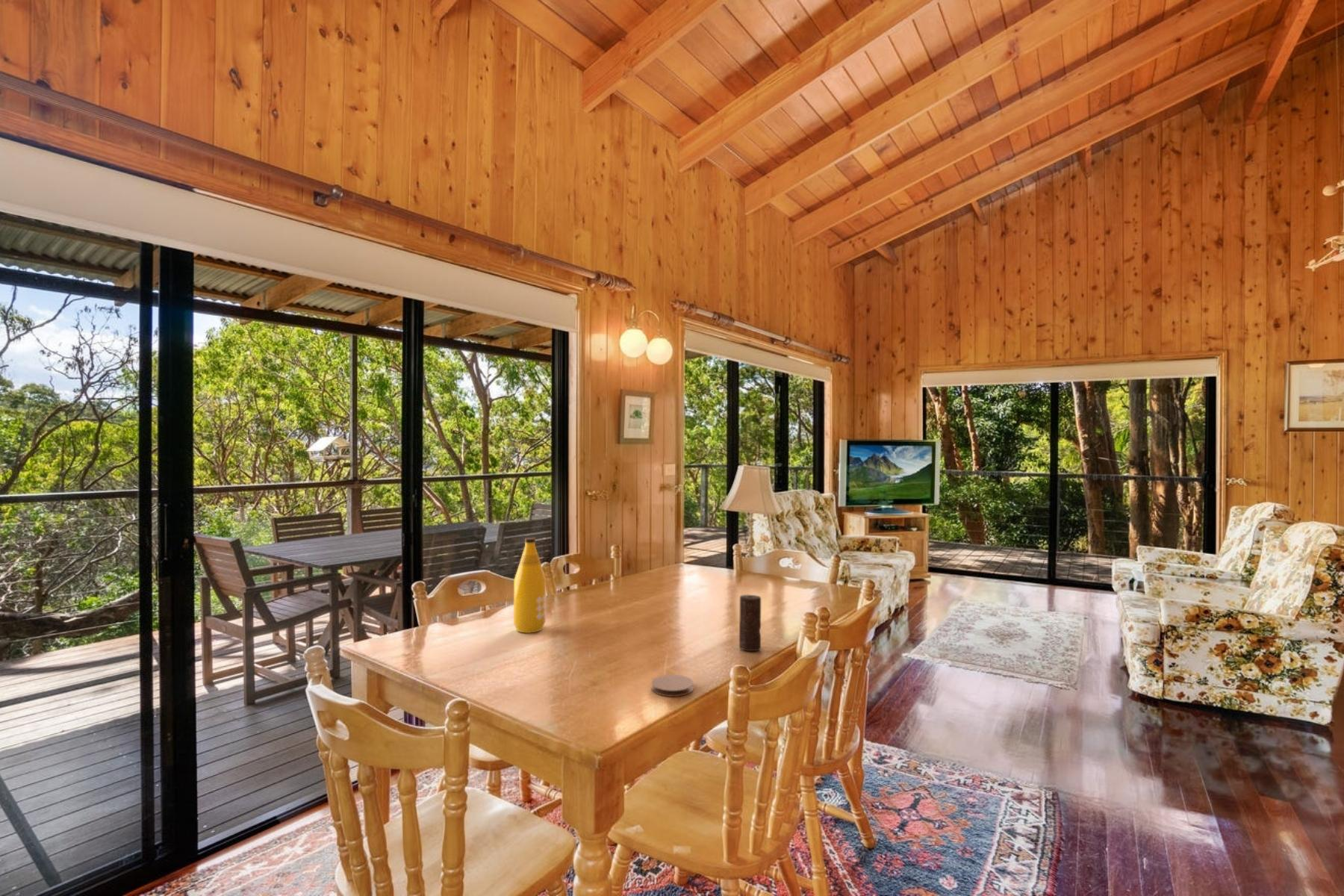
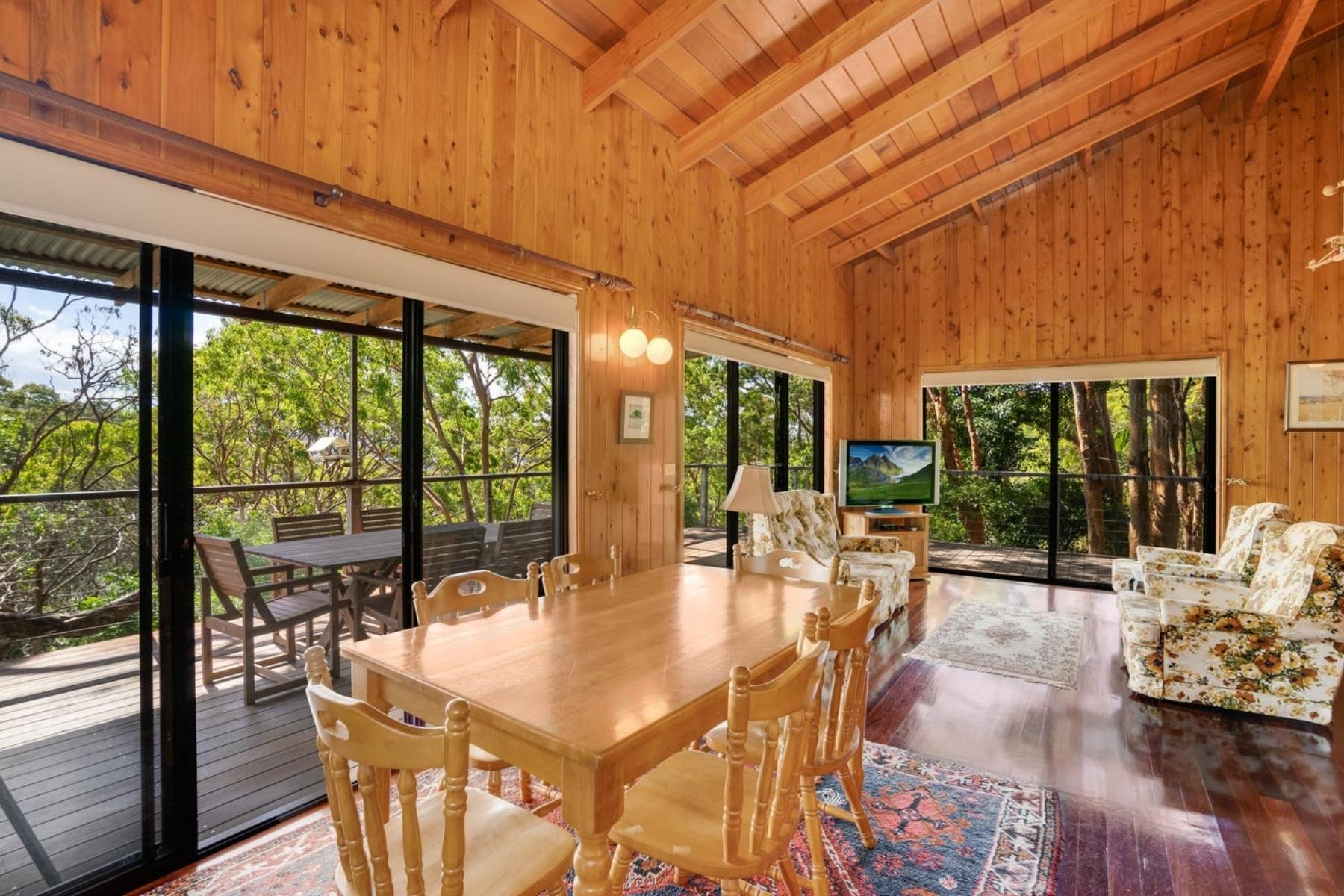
- coaster (672, 685)
- candle (750, 622)
- bottle (529, 583)
